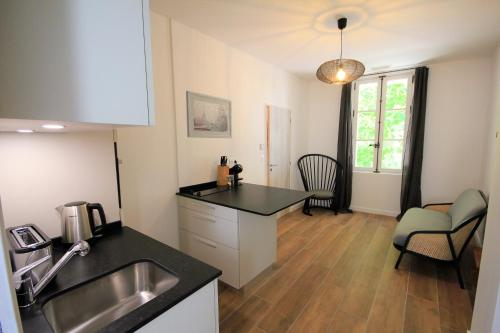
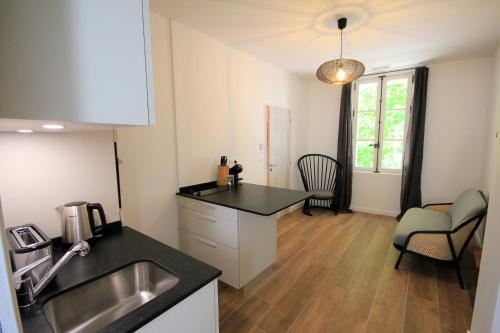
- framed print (211, 117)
